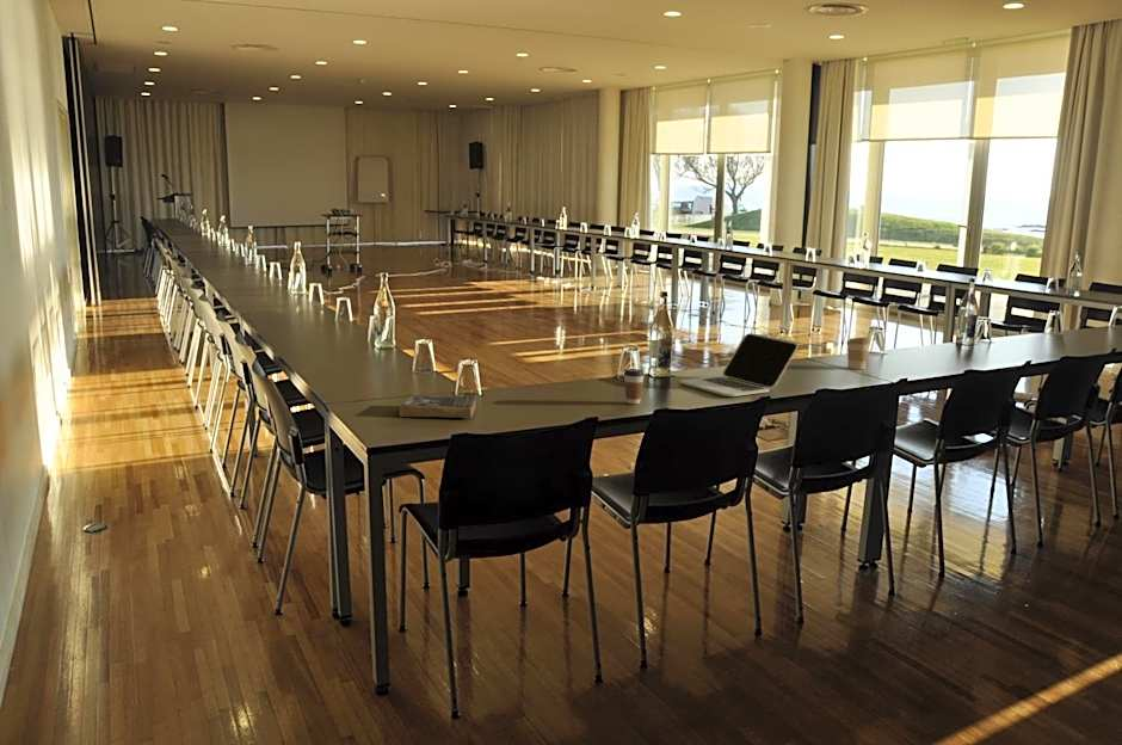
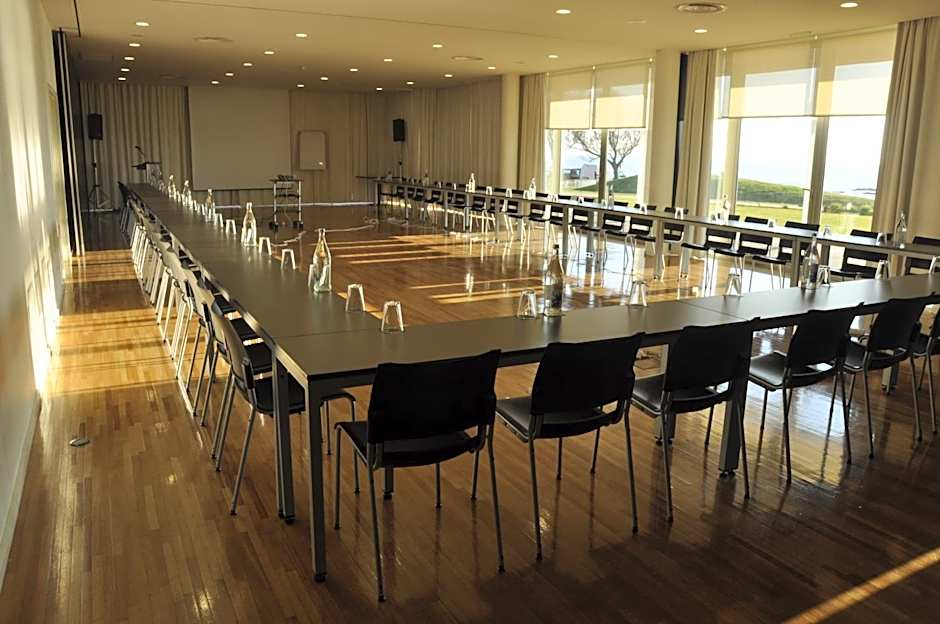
- book (438, 406)
- laptop (738, 363)
- coffee cup (857, 352)
- coffee cup (633, 386)
